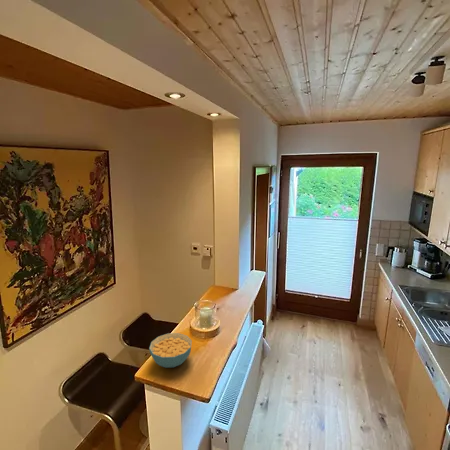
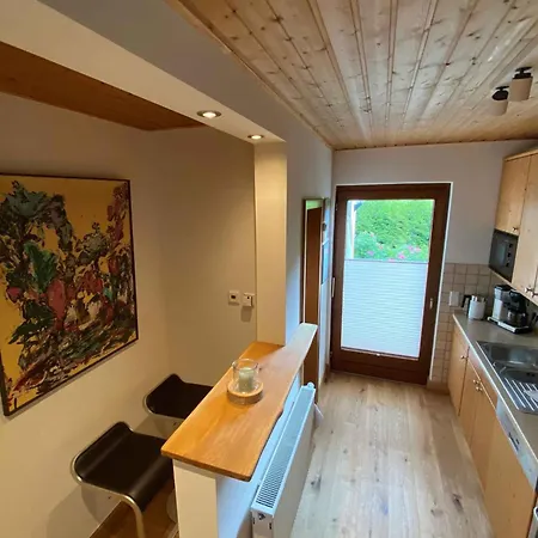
- cereal bowl (171, 353)
